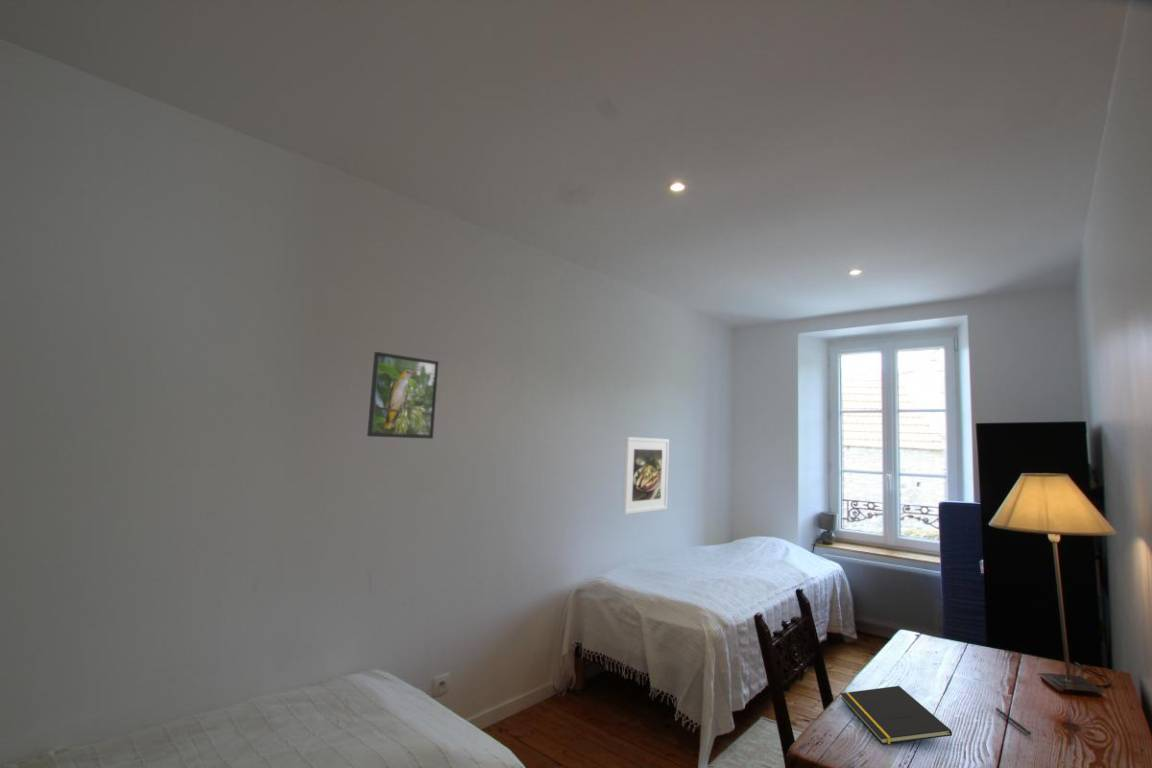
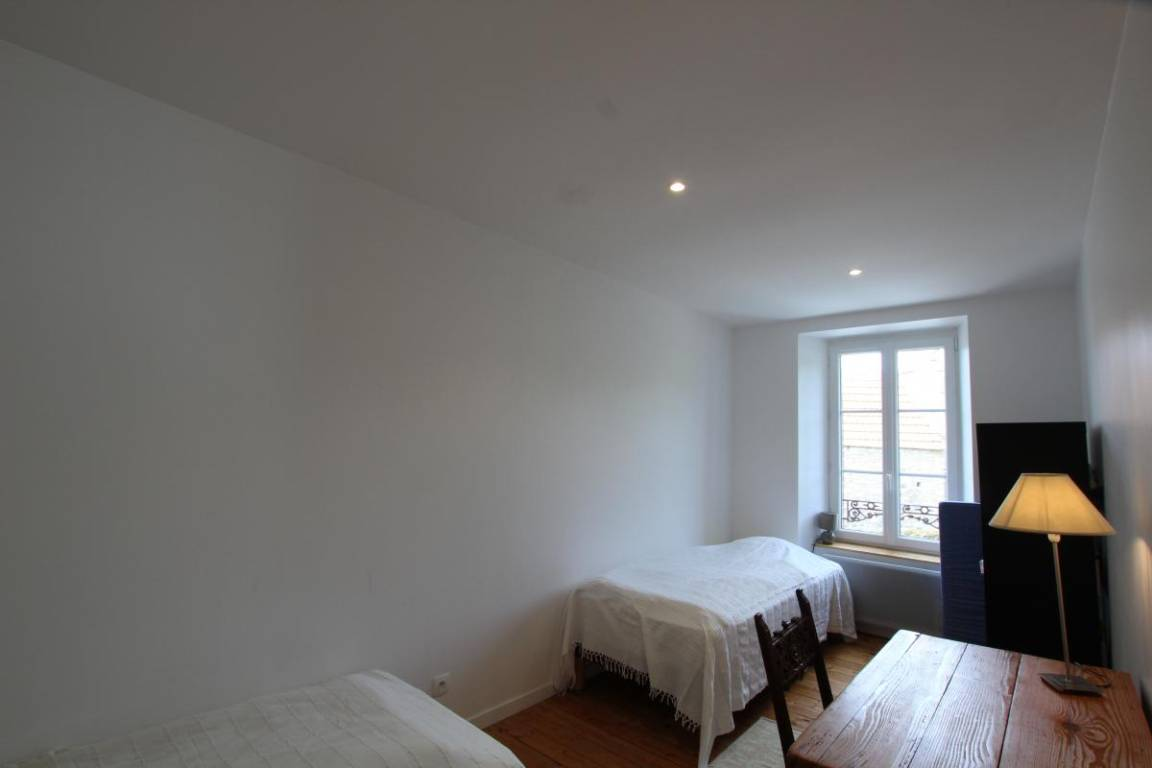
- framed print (404, 396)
- pen (1011, 719)
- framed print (647, 474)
- notepad (891, 712)
